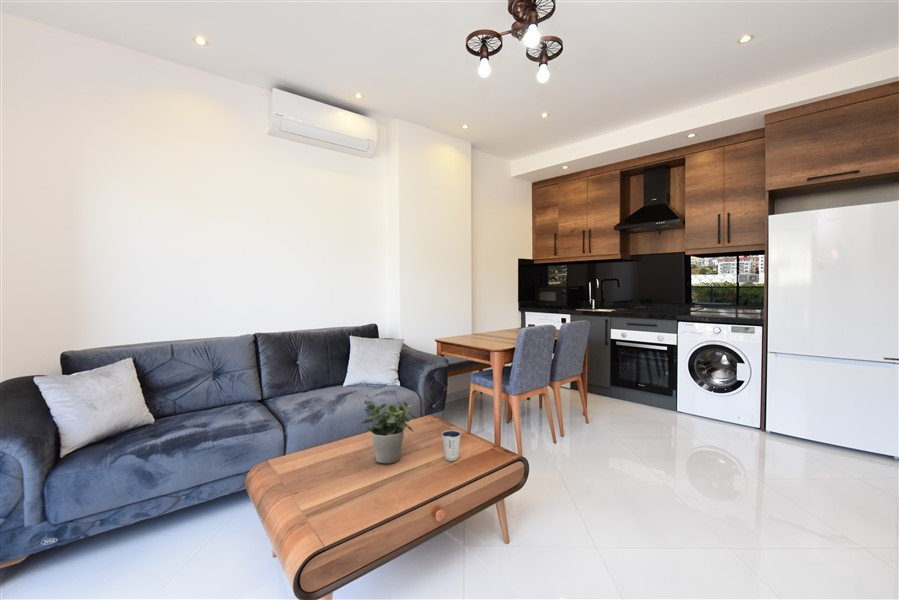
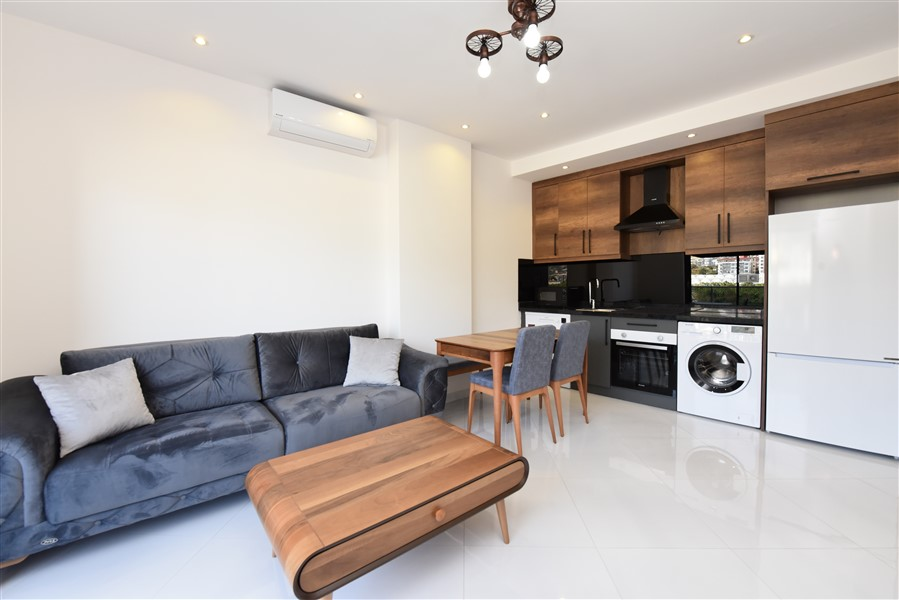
- dixie cup (451, 445)
- potted plant (388, 427)
